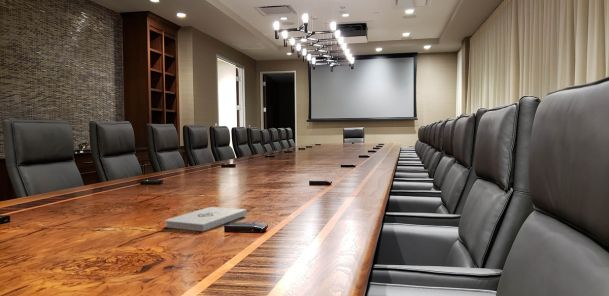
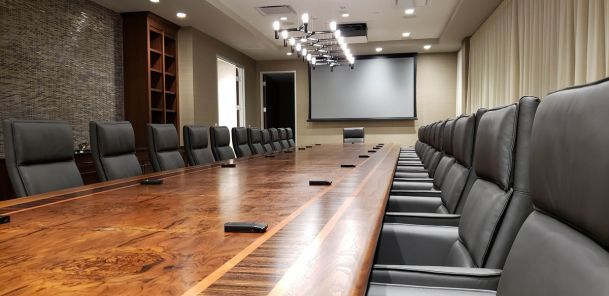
- notepad (207, 217)
